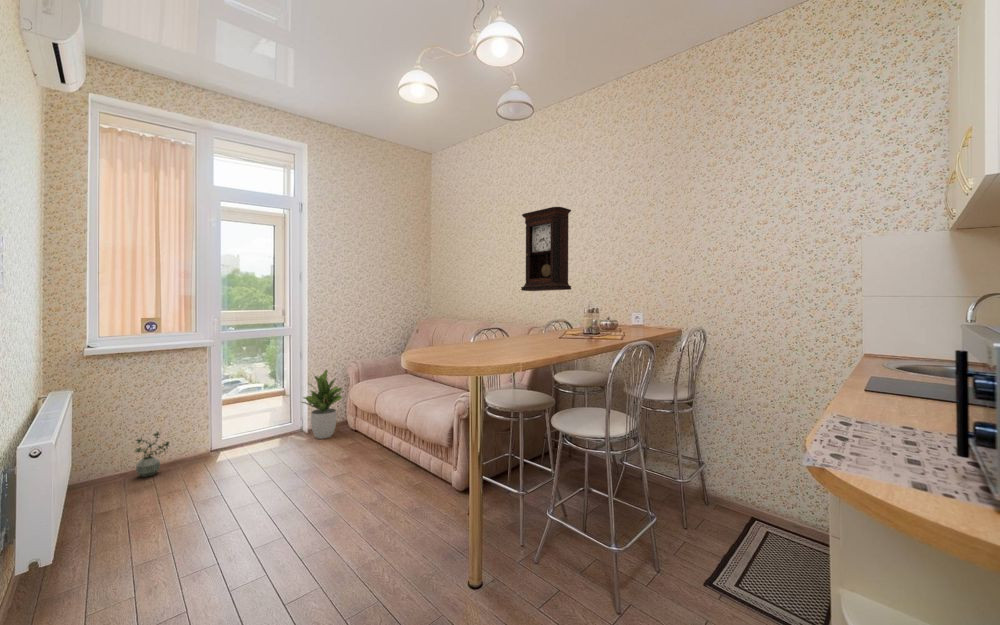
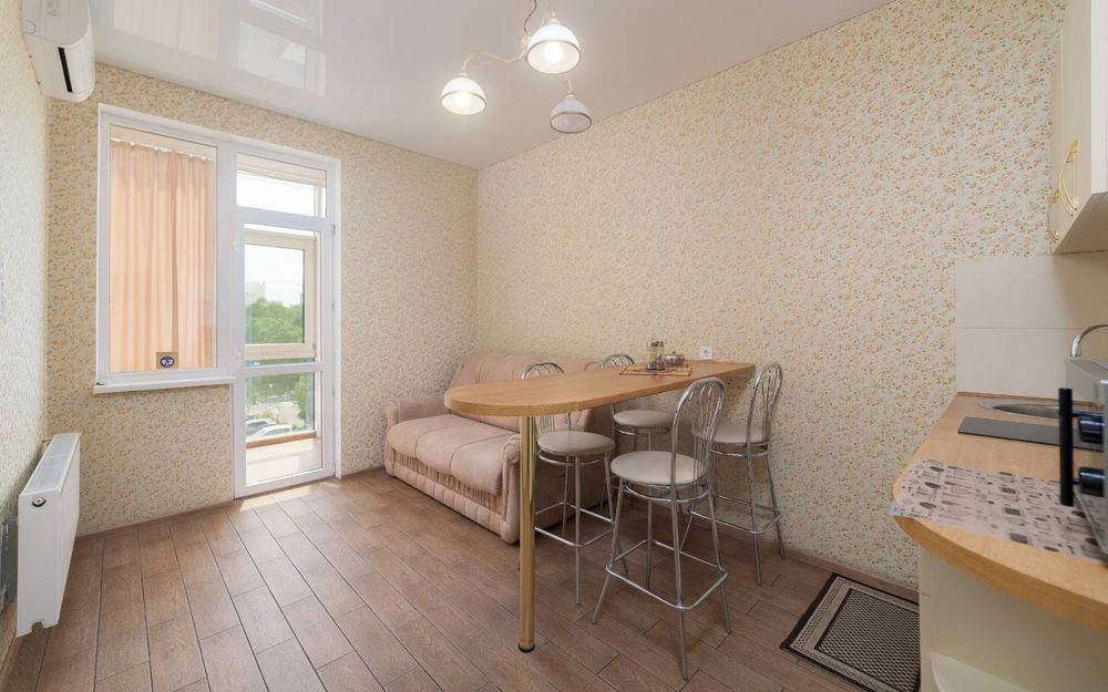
- potted plant (152, 453)
- pendulum clock (544, 251)
- potted plant (323, 403)
